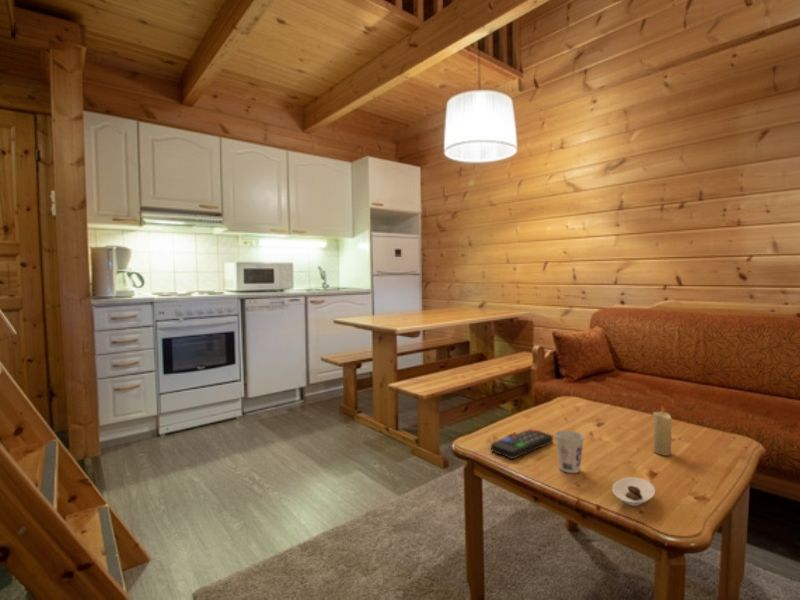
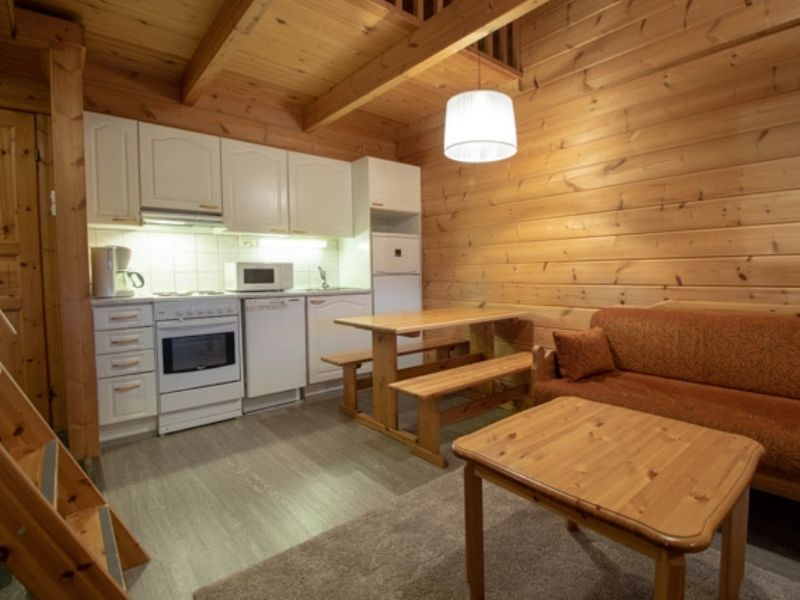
- cup (569, 451)
- saucer (633, 493)
- remote control (522, 442)
- candle (662, 428)
